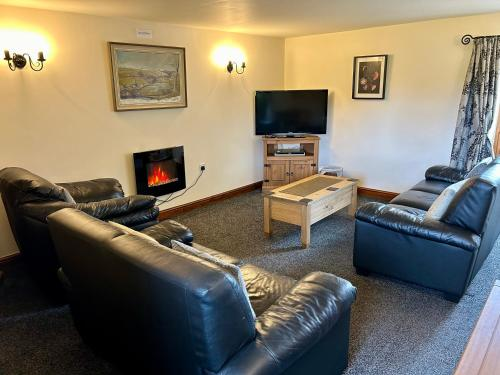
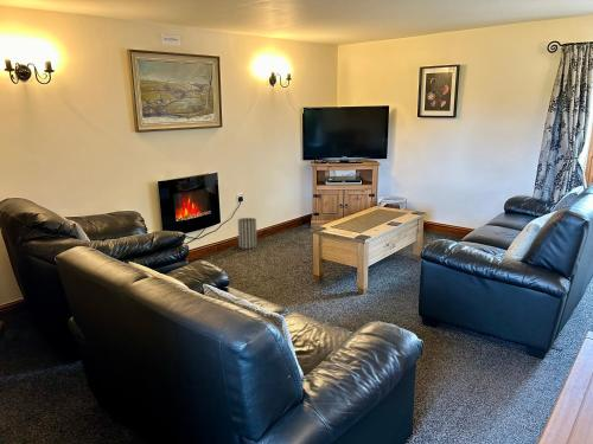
+ wastebasket (247, 232)
